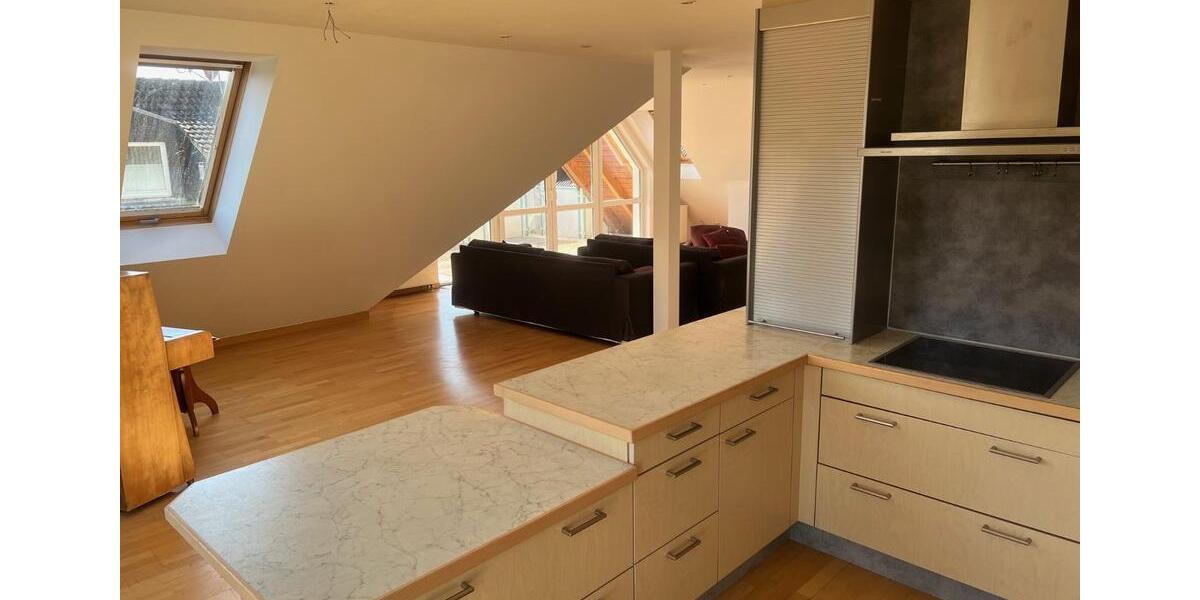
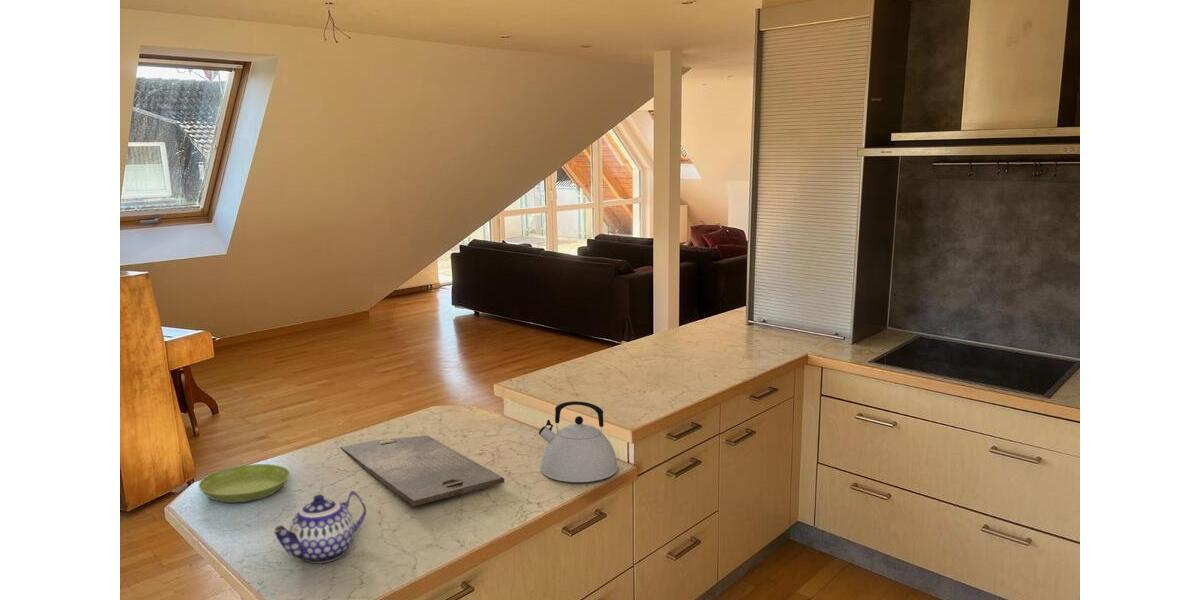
+ cutting board (417, 463)
+ saucer (245, 484)
+ kettle (577, 435)
+ teapot (322, 523)
